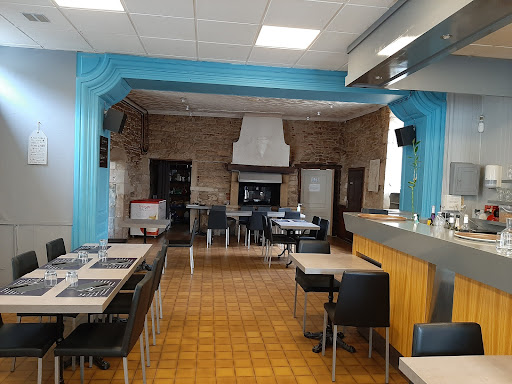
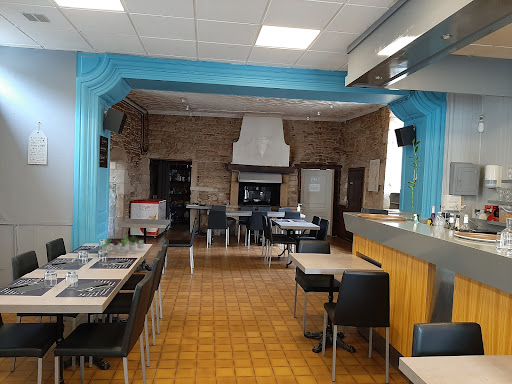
+ succulent plant (117, 243)
